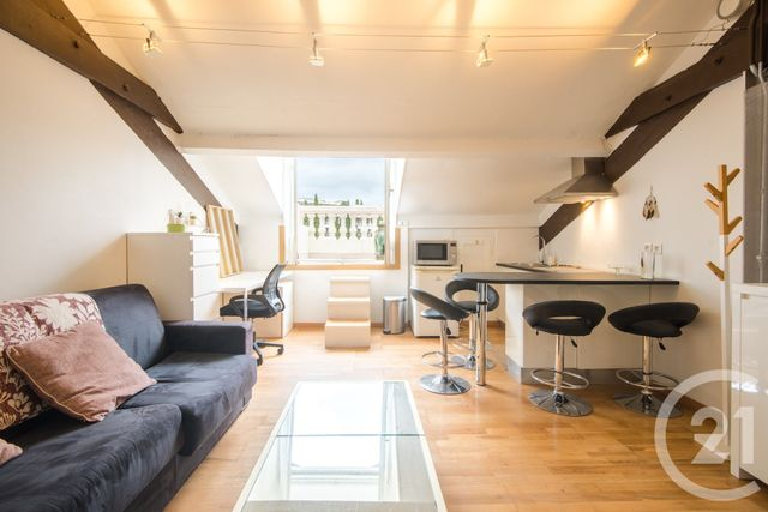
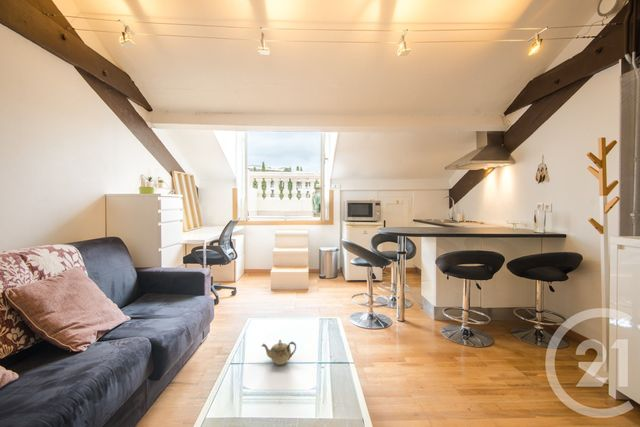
+ teapot (278, 350)
